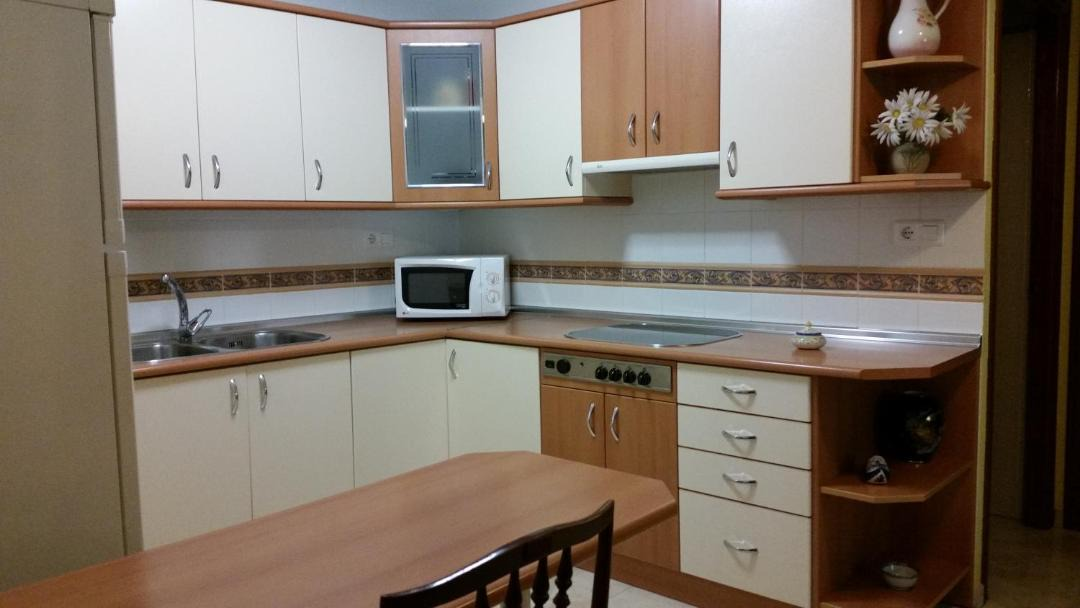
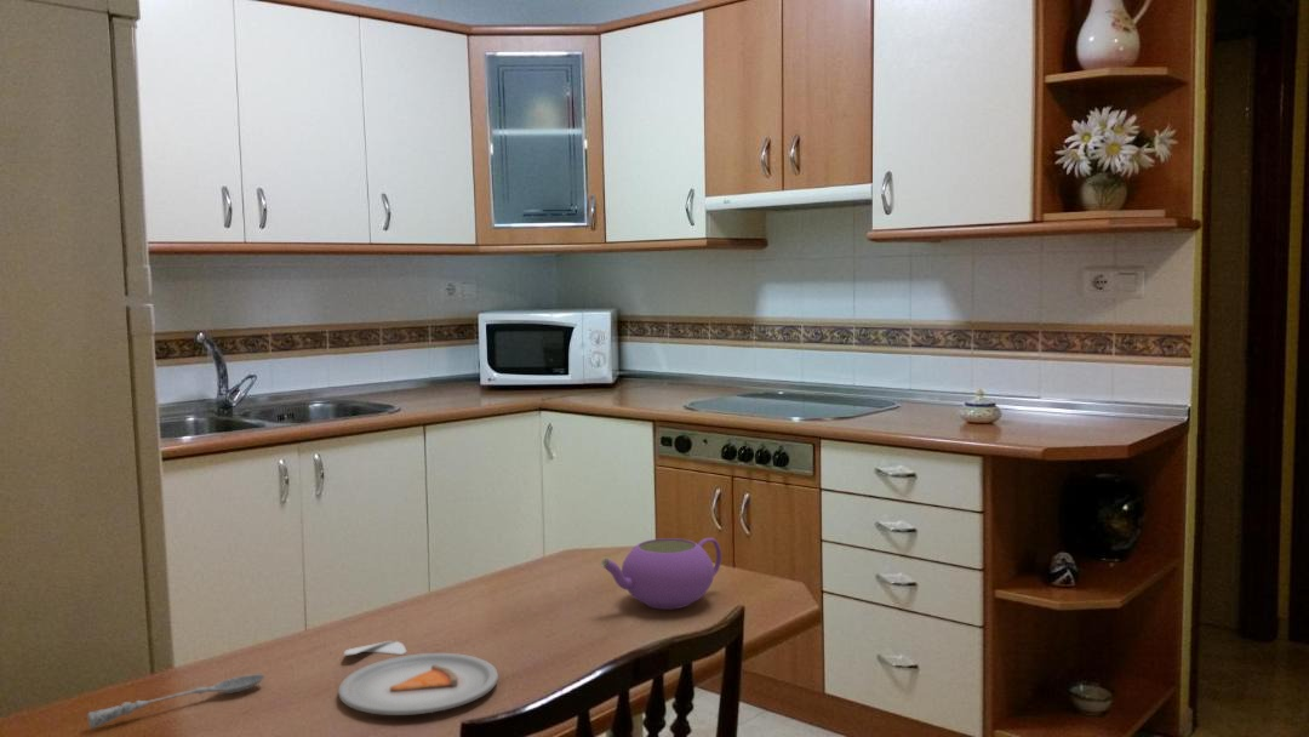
+ soupspoon (179, 695)
+ teapot (664, 575)
+ dinner plate (408, 672)
